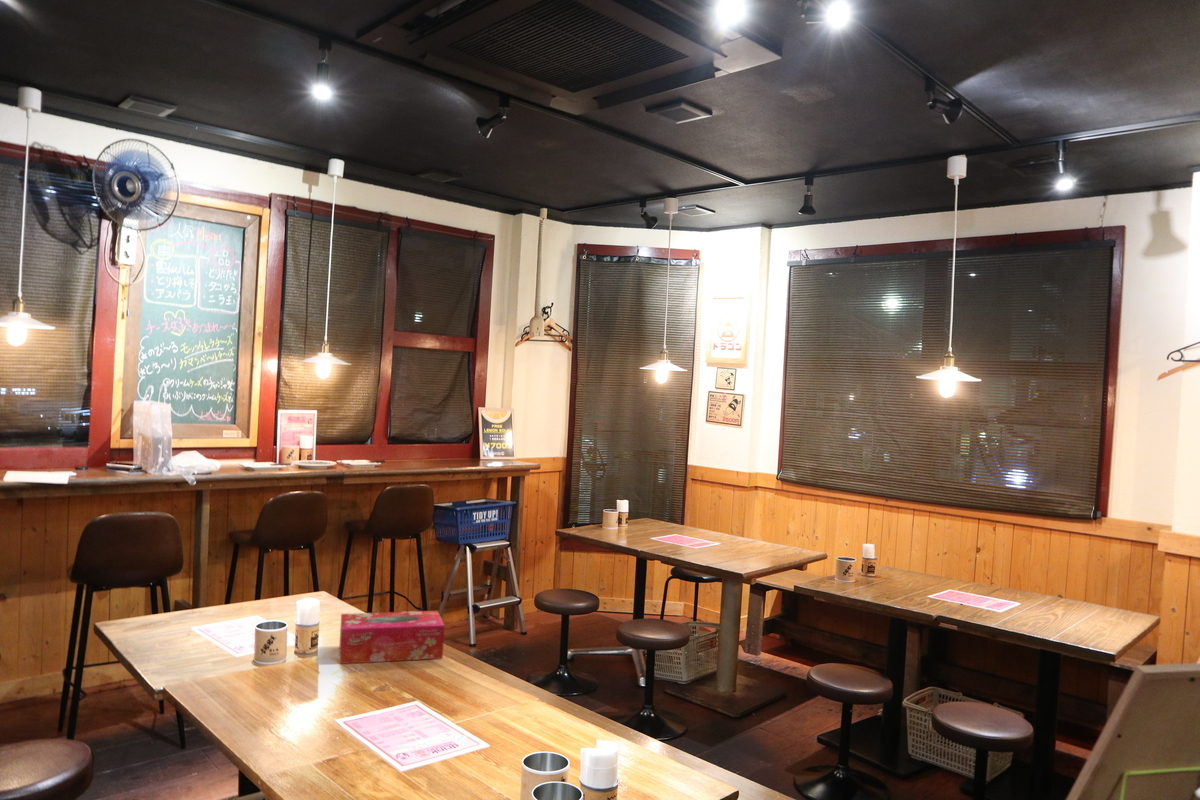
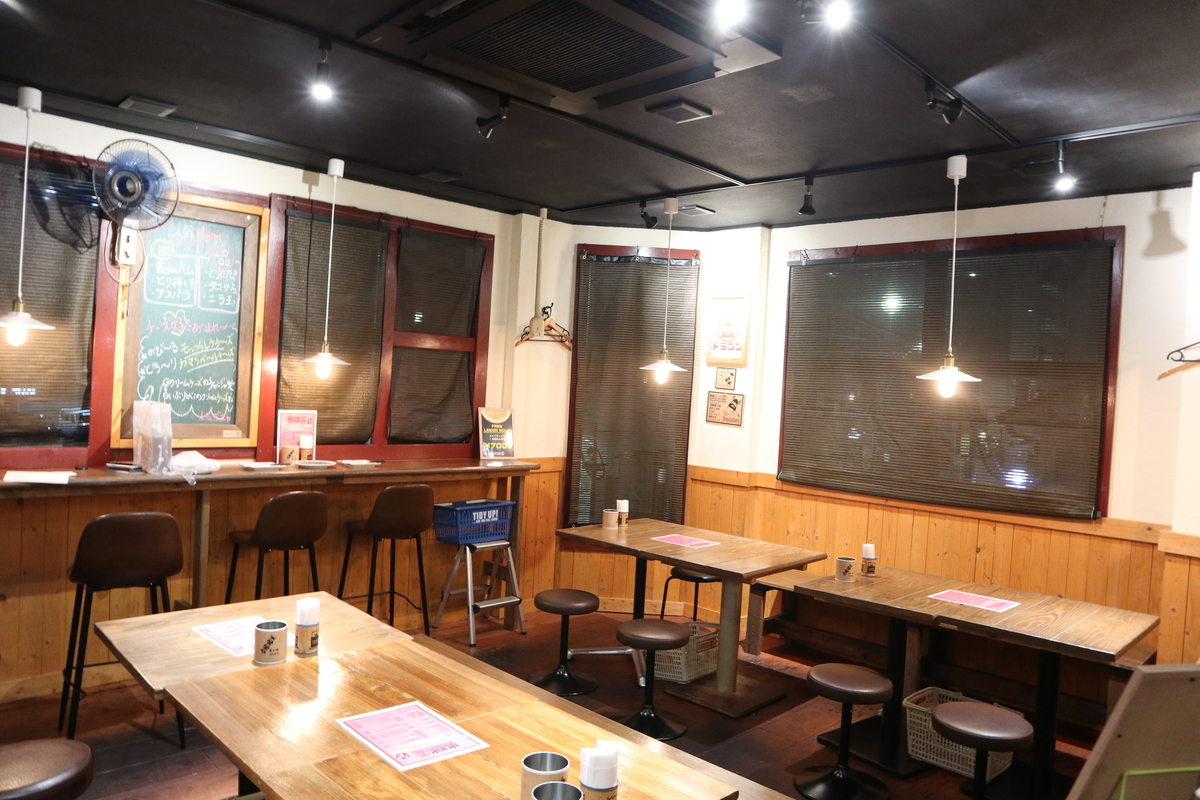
- tissue box (391, 635)
